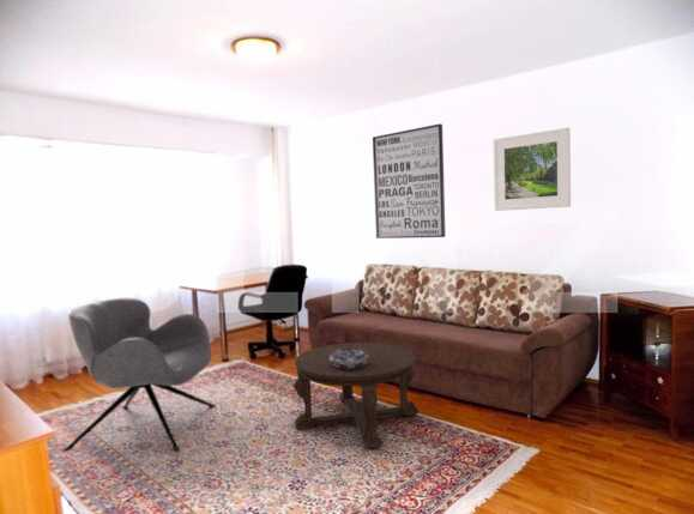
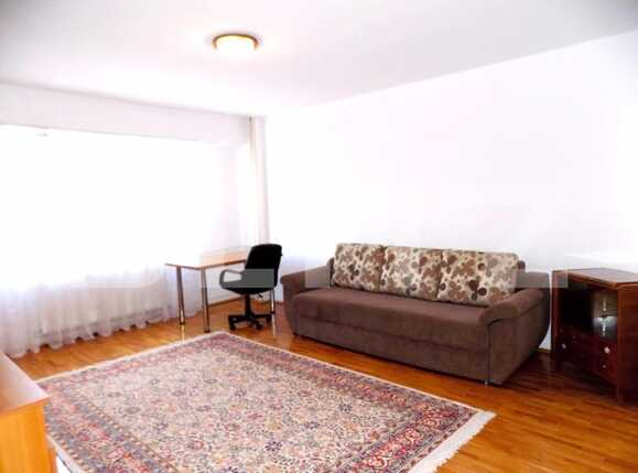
- wall art (406, 185)
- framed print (530, 171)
- coffee table (356, 385)
- armchair (144, 364)
- decorative bowl (349, 358)
